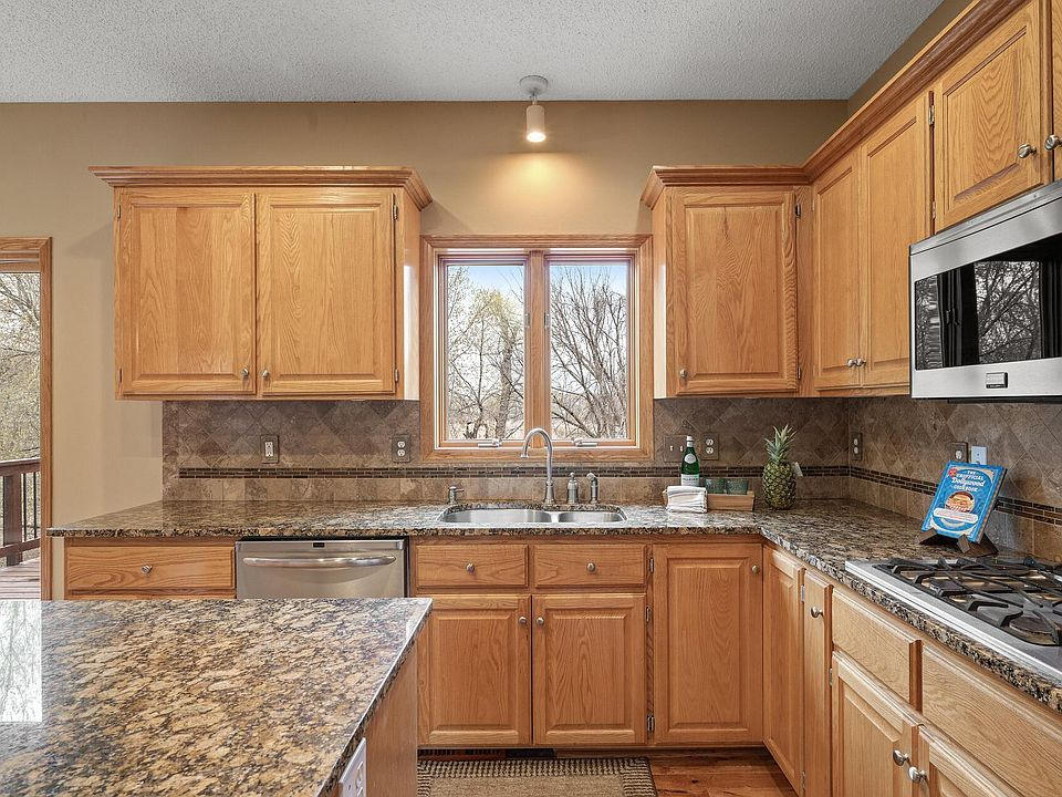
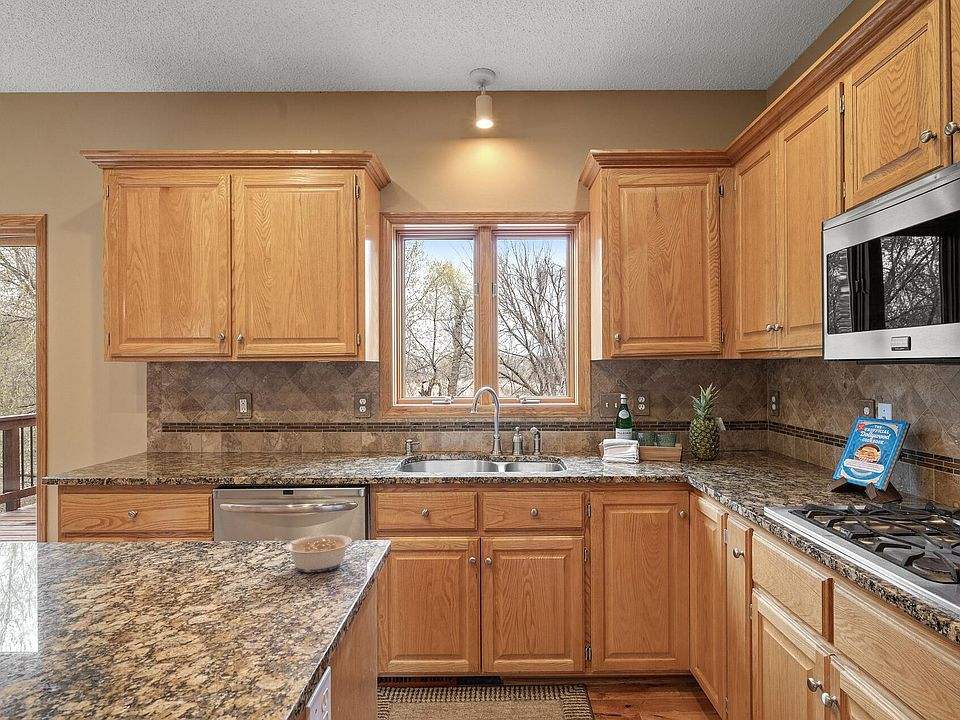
+ legume (316, 552)
